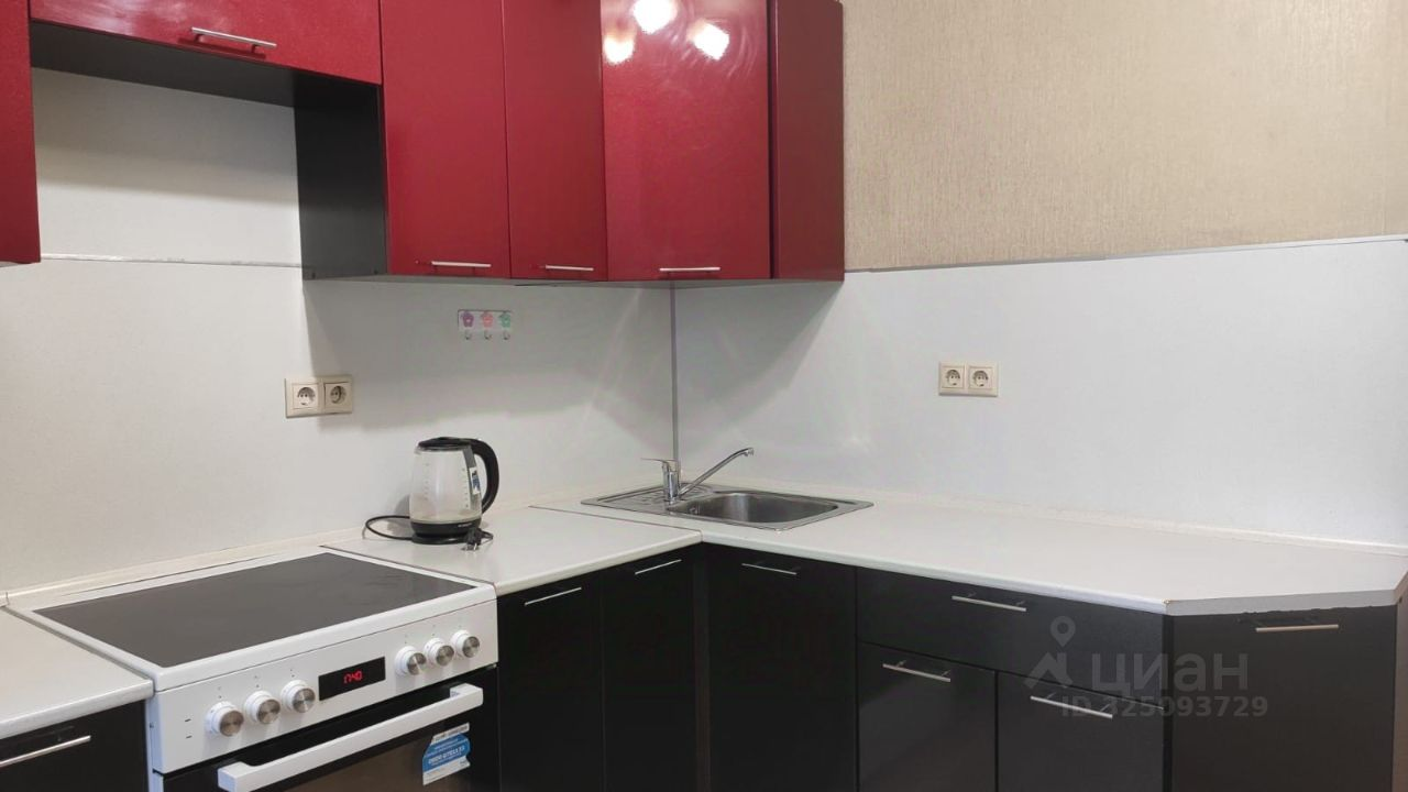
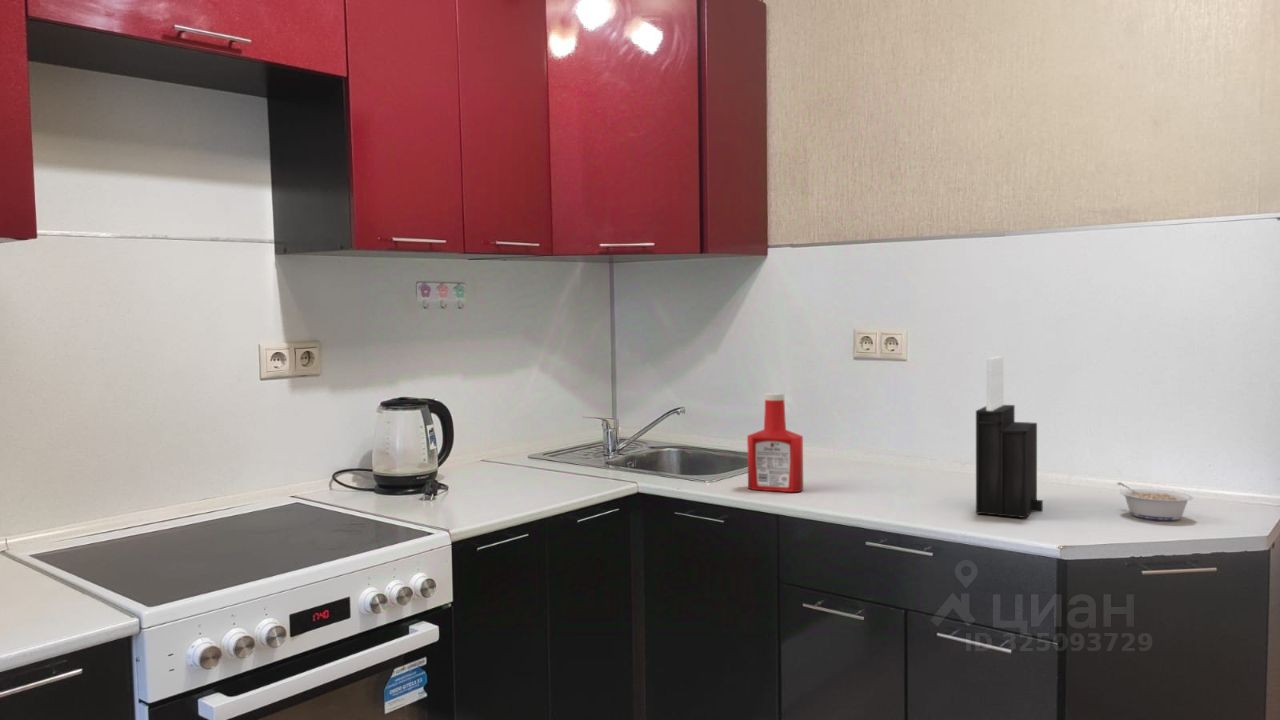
+ soap bottle (775, 441)
+ legume (1152, 502)
+ knife block (1012, 433)
